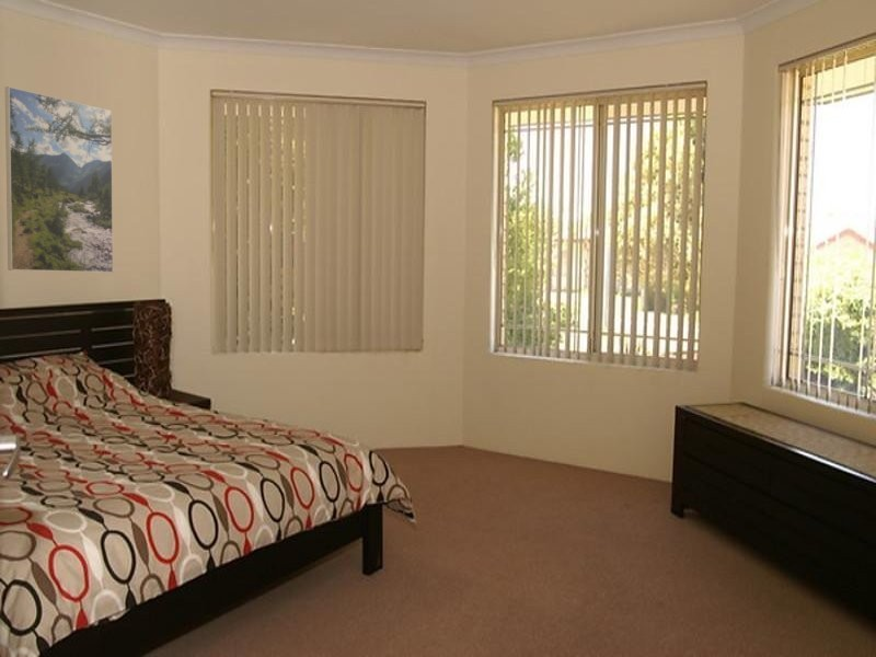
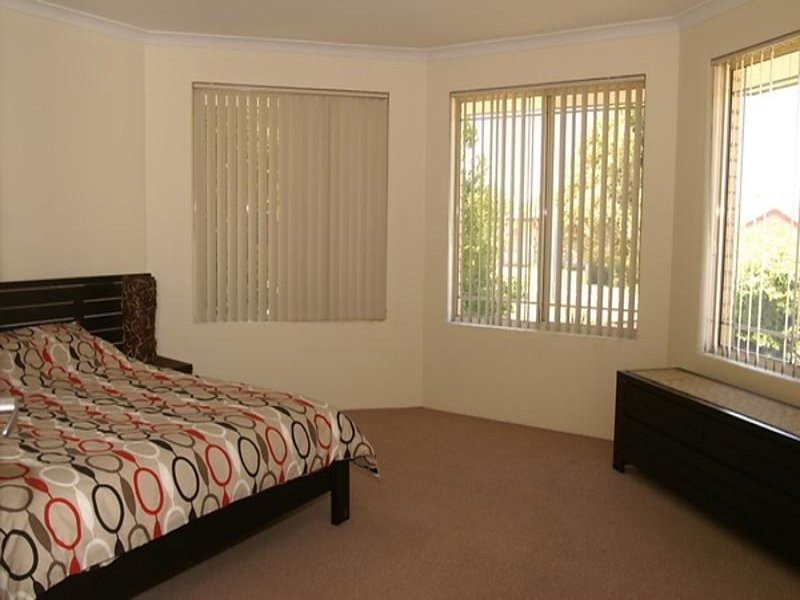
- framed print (62, 185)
